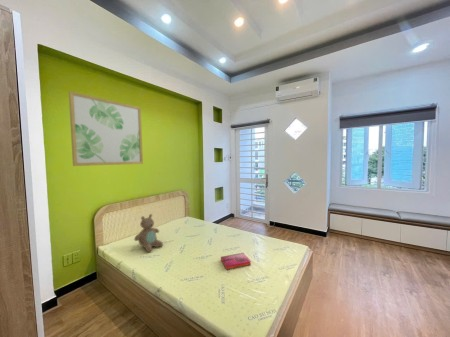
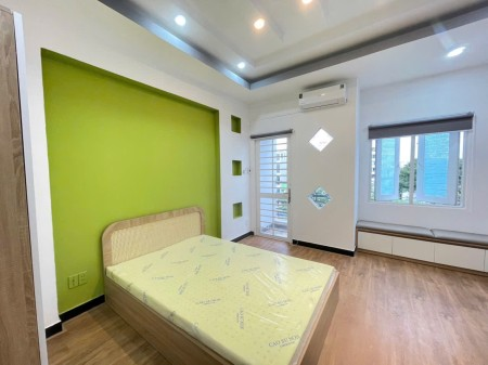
- teddy bear (149, 231)
- hardback book (235, 260)
- wall art (111, 133)
